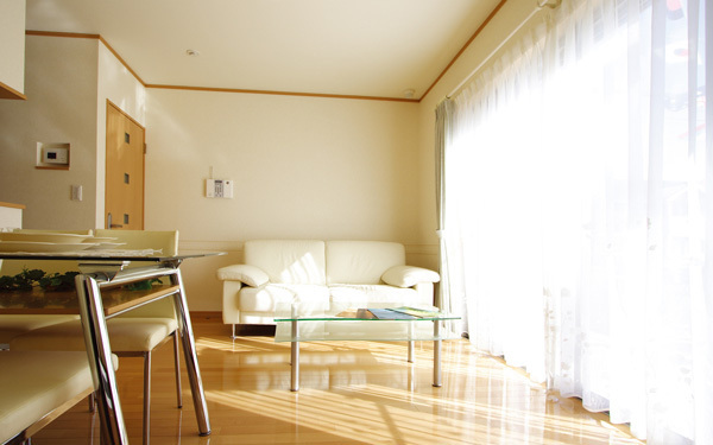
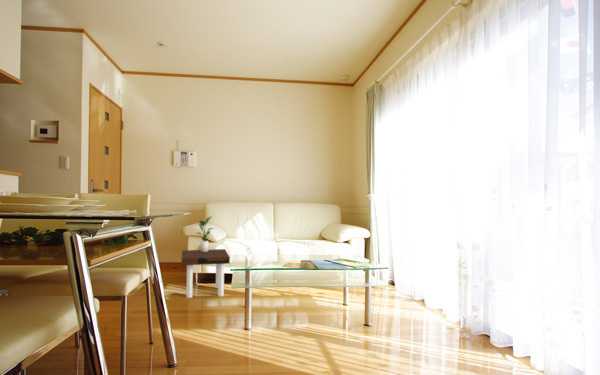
+ side table (203, 264)
+ potted plant (204, 233)
